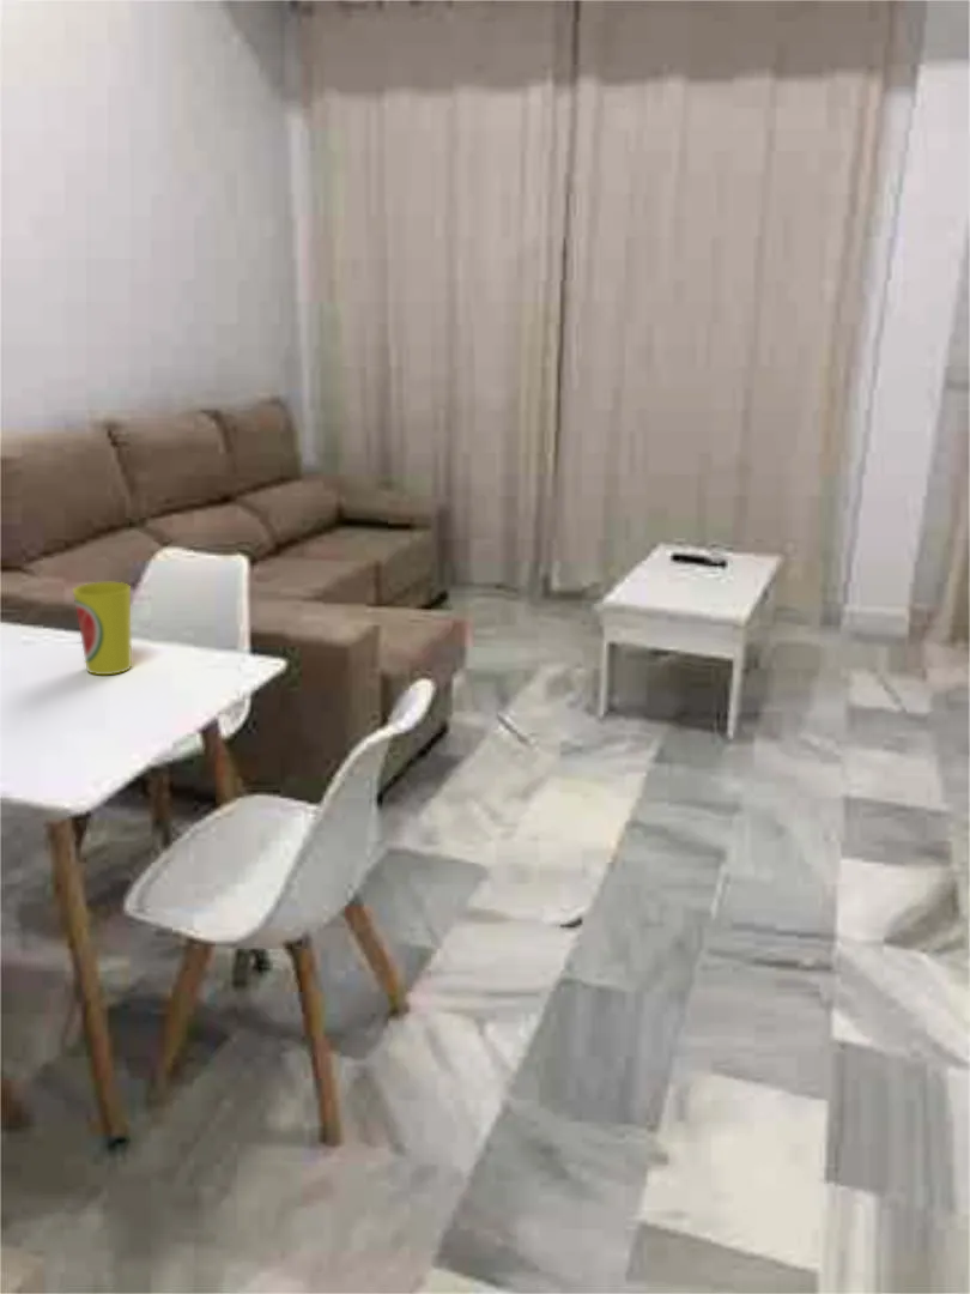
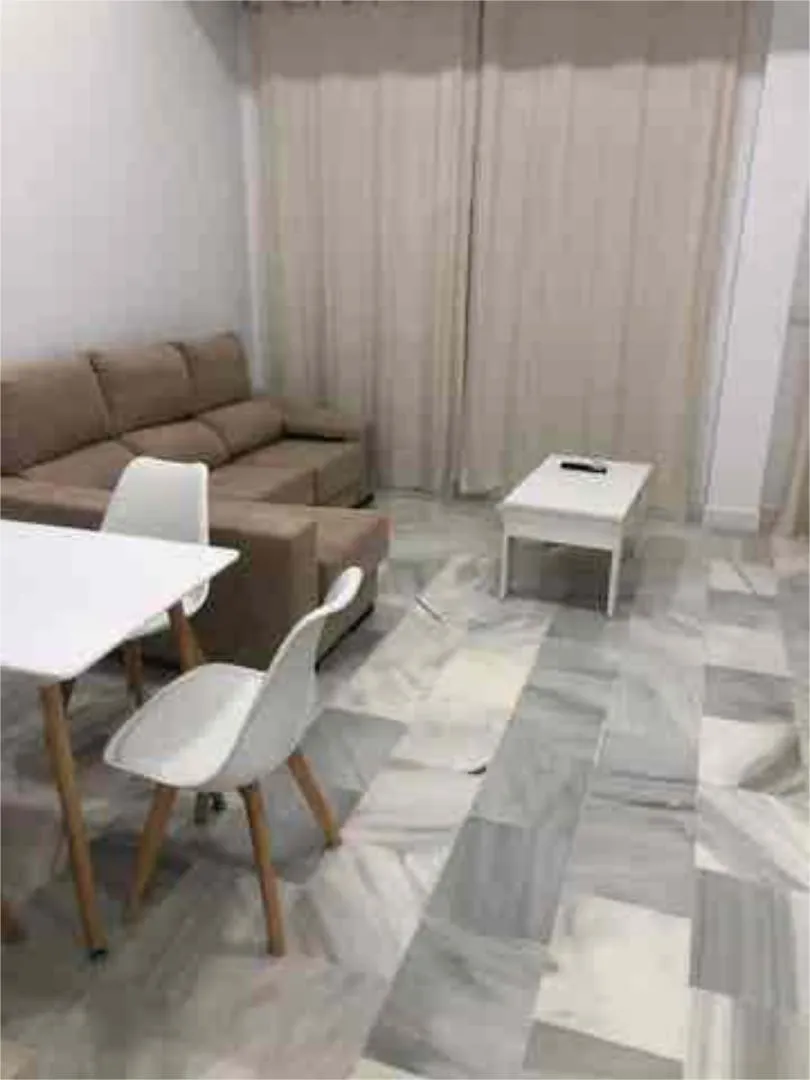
- cup (105, 628)
